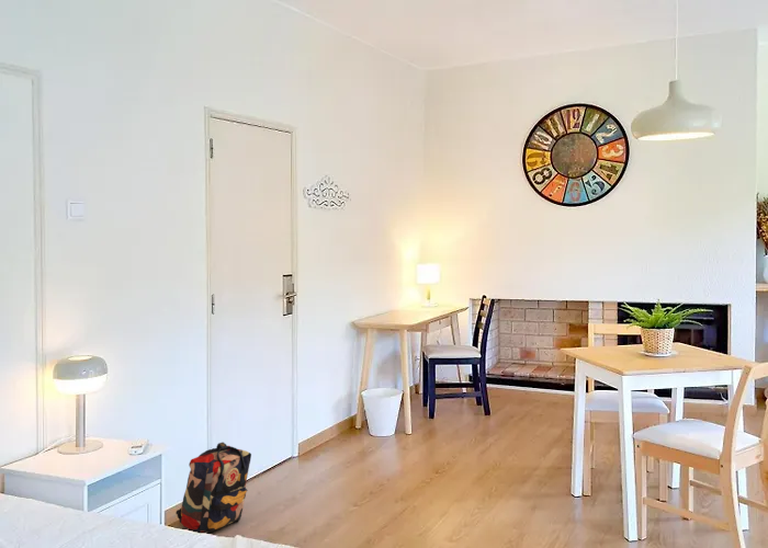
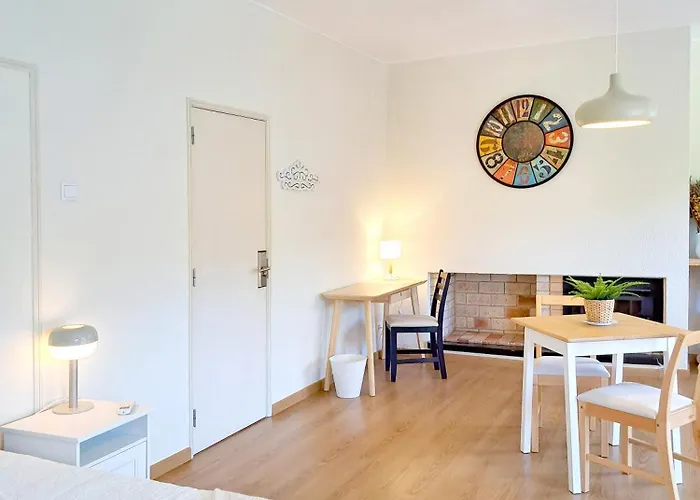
- backpack (213, 482)
